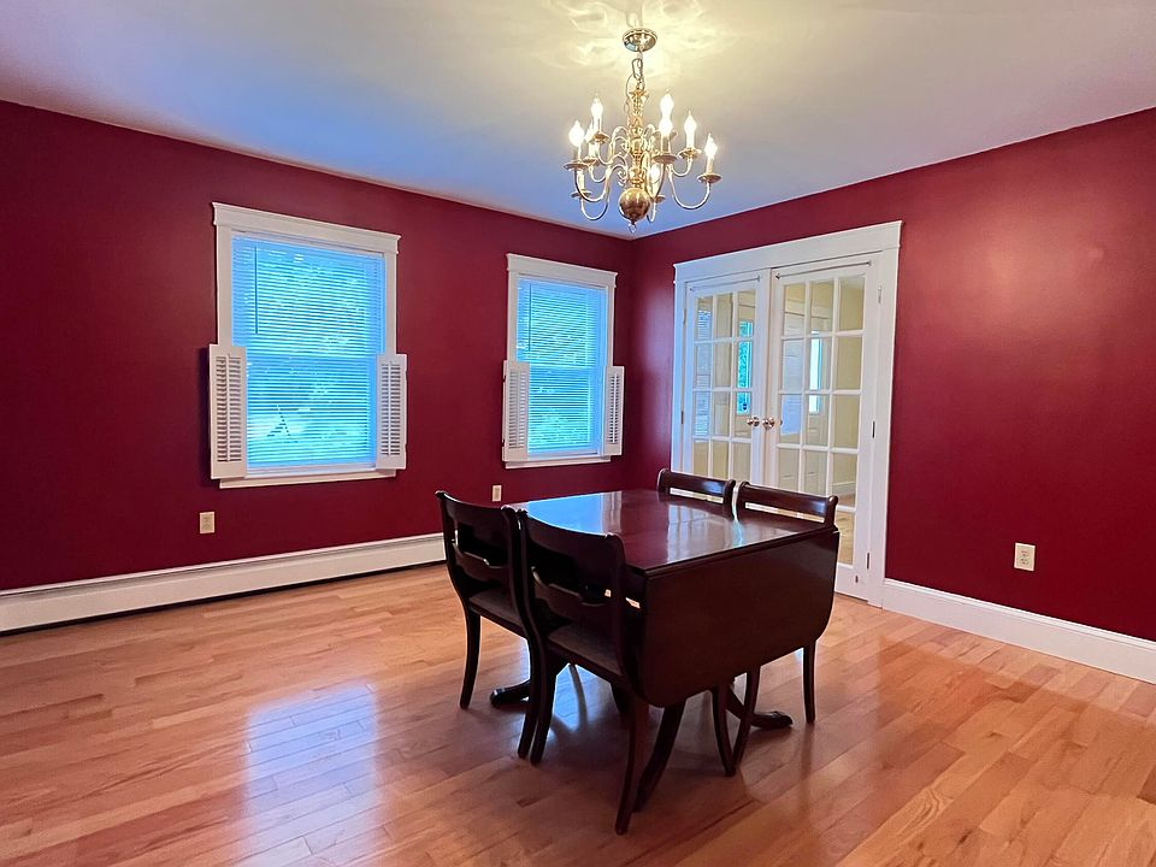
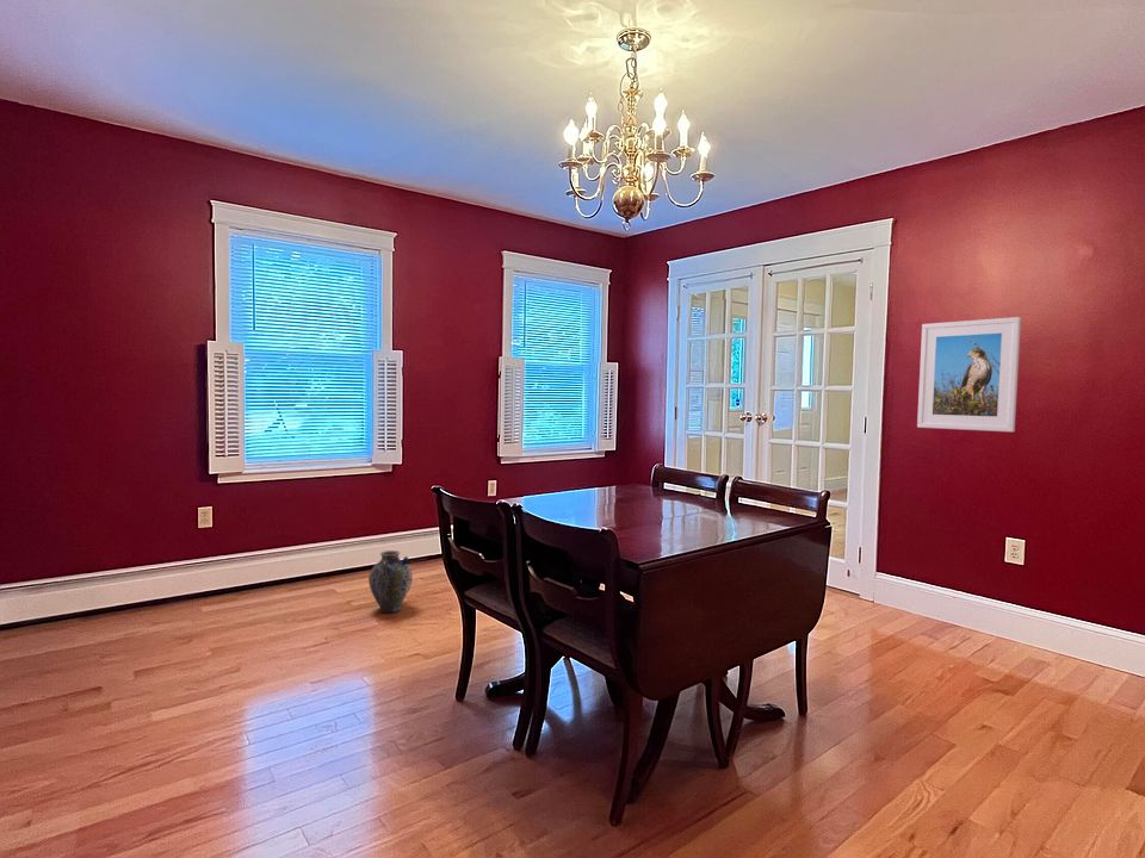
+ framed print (966, 375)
+ ceramic jug (390, 580)
